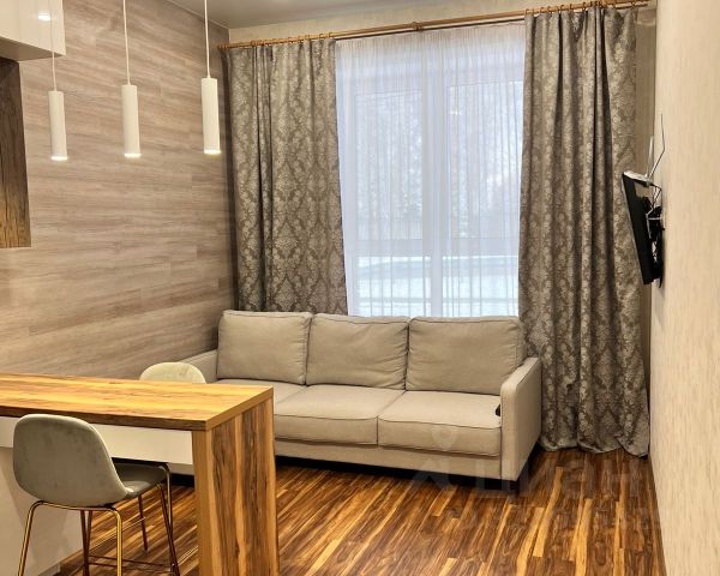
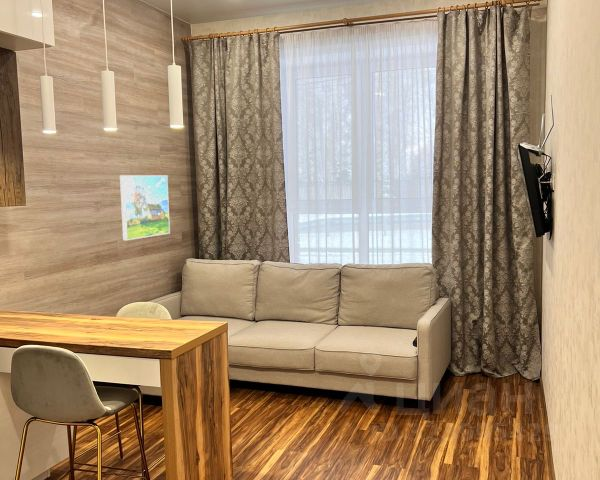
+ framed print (146, 206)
